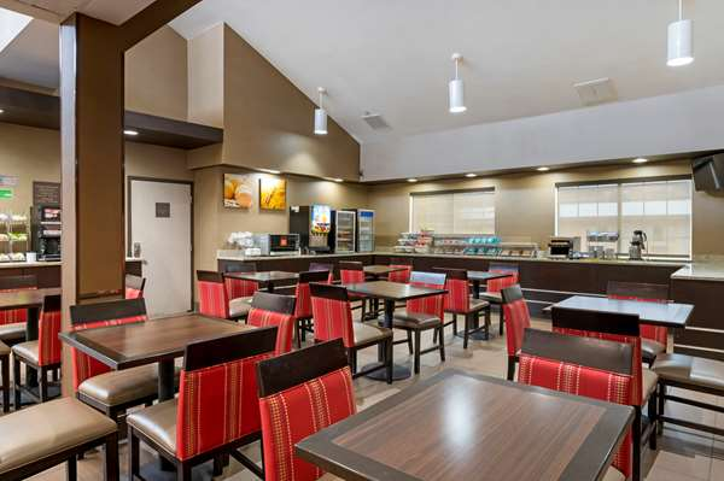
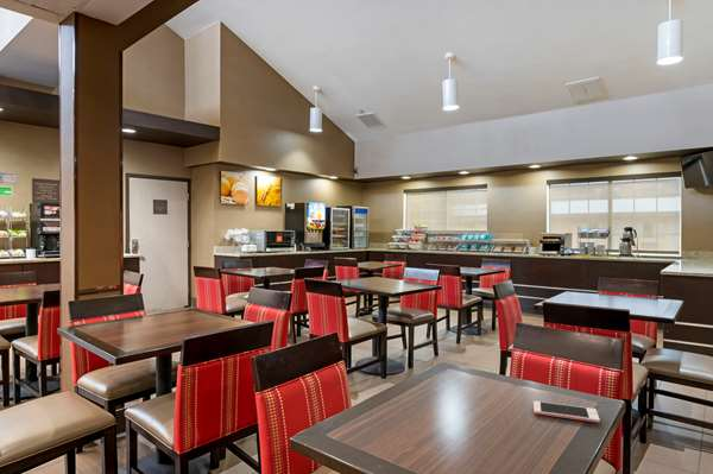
+ cell phone (564, 411)
